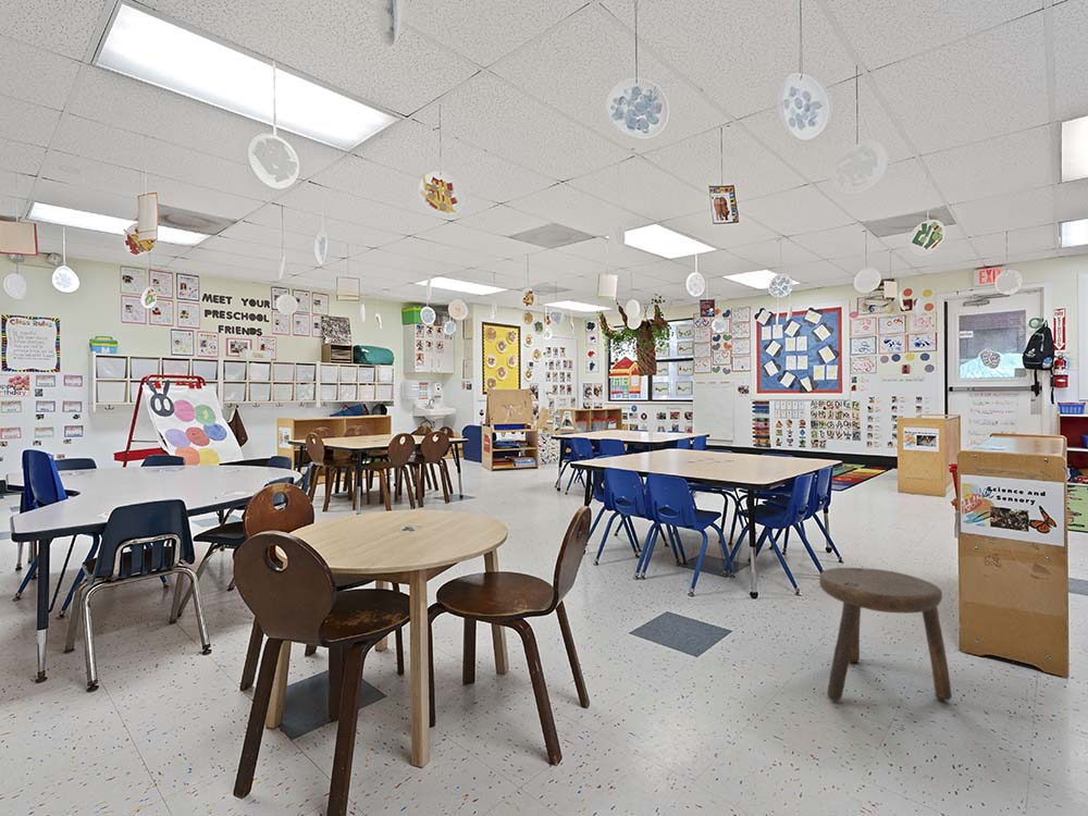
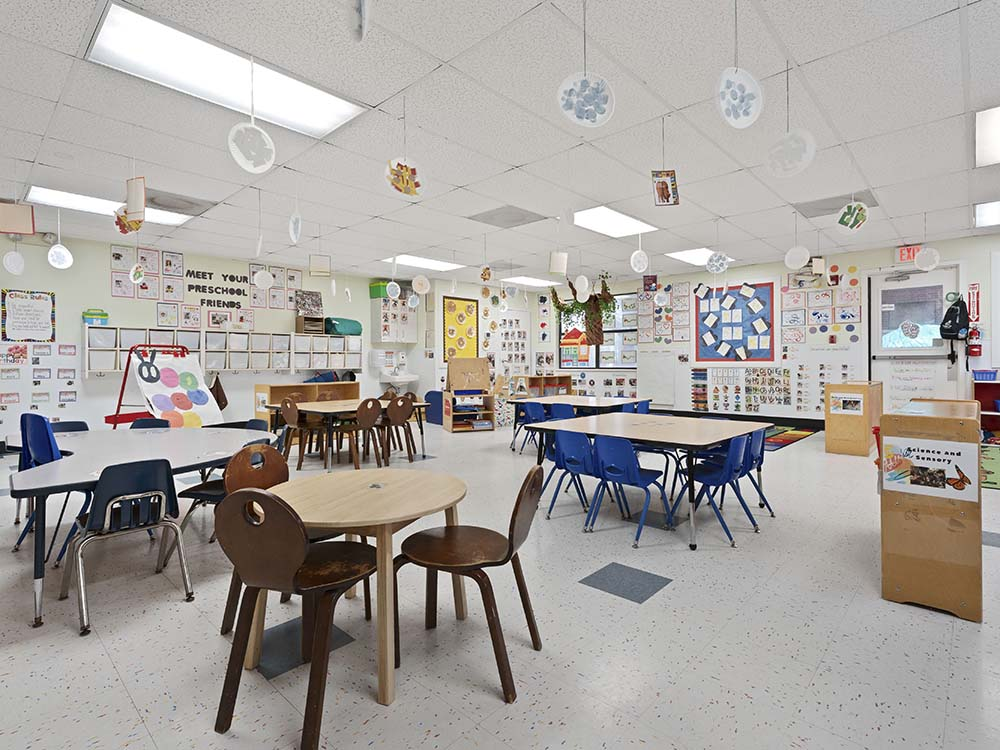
- stool (858, 633)
